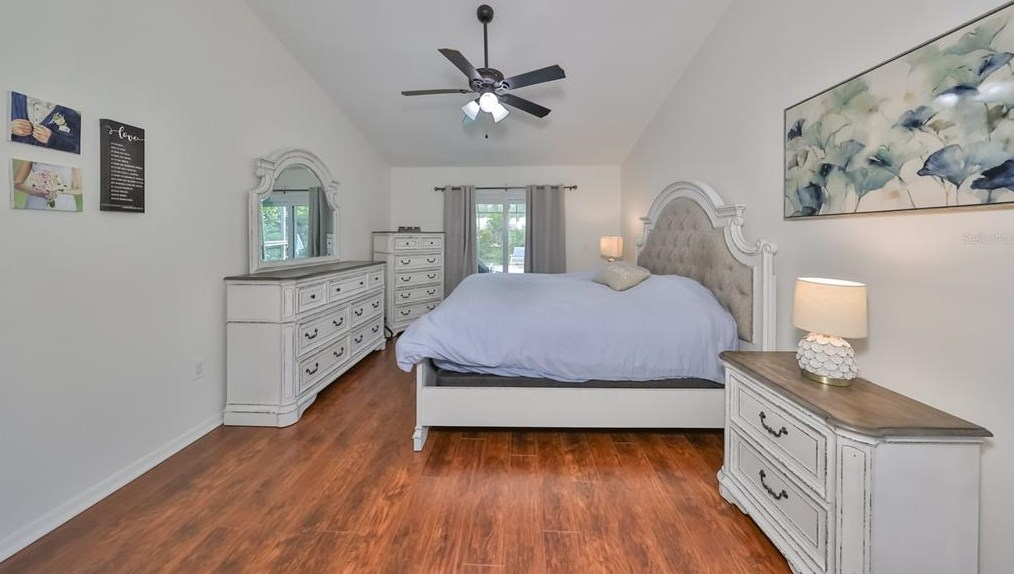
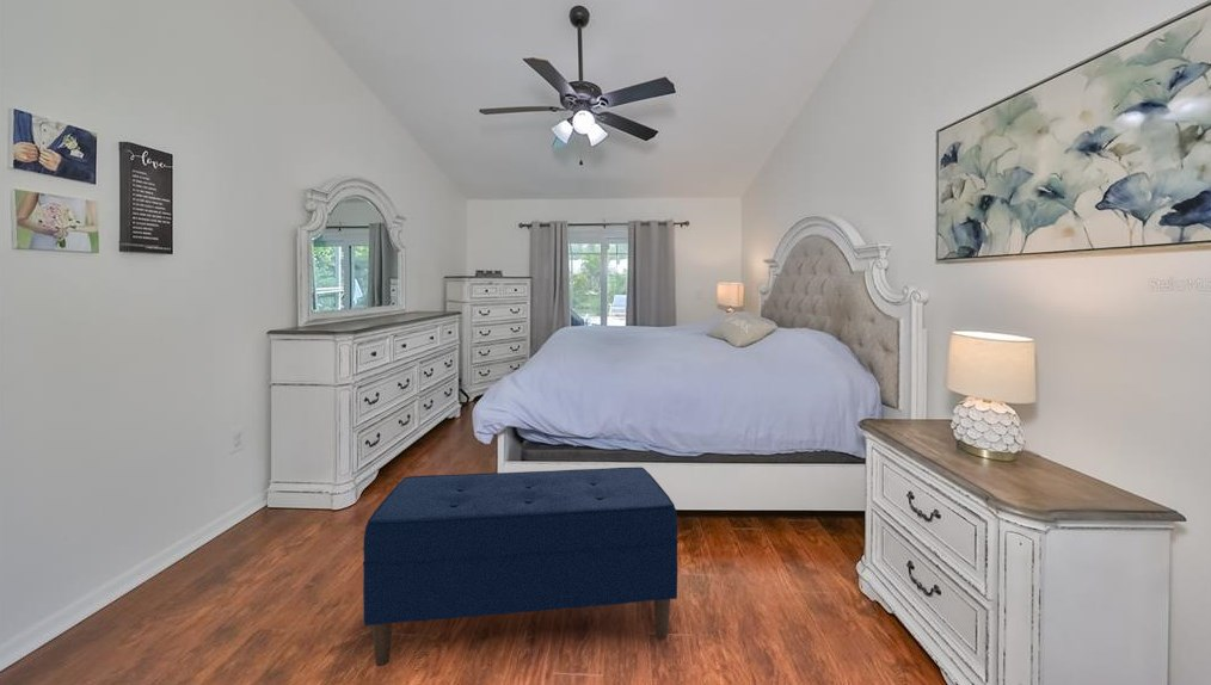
+ bench (528, 551)
